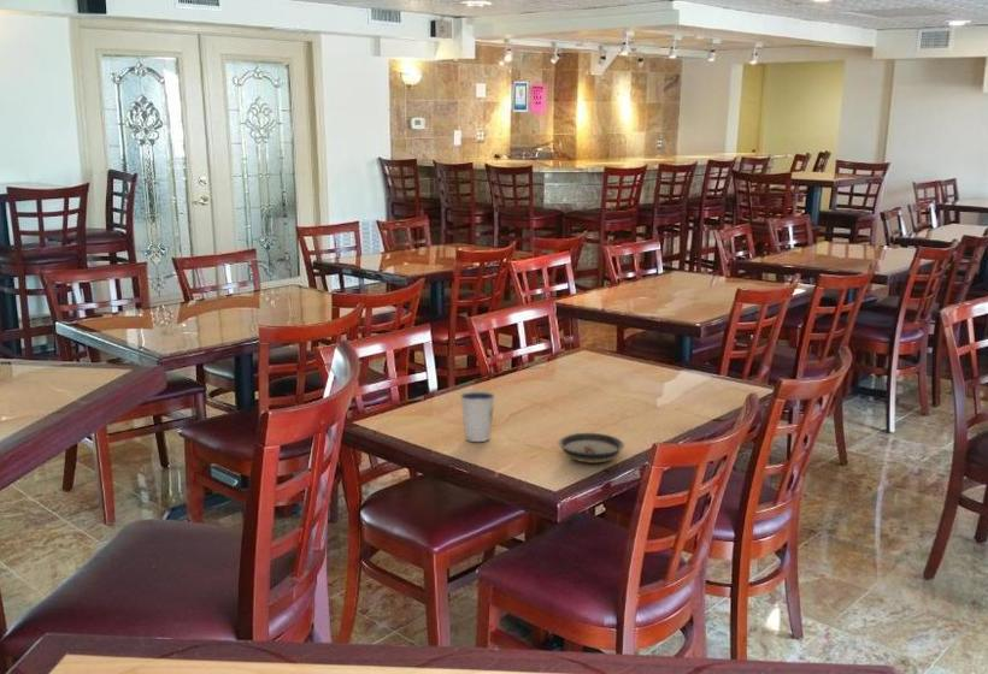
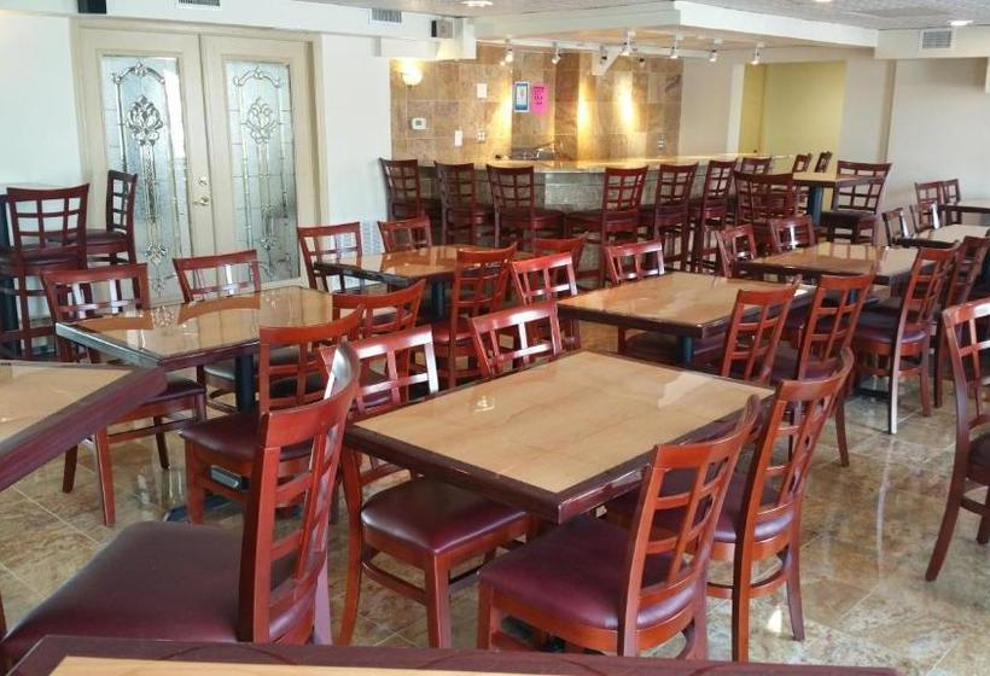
- saucer (590, 450)
- dixie cup (477, 416)
